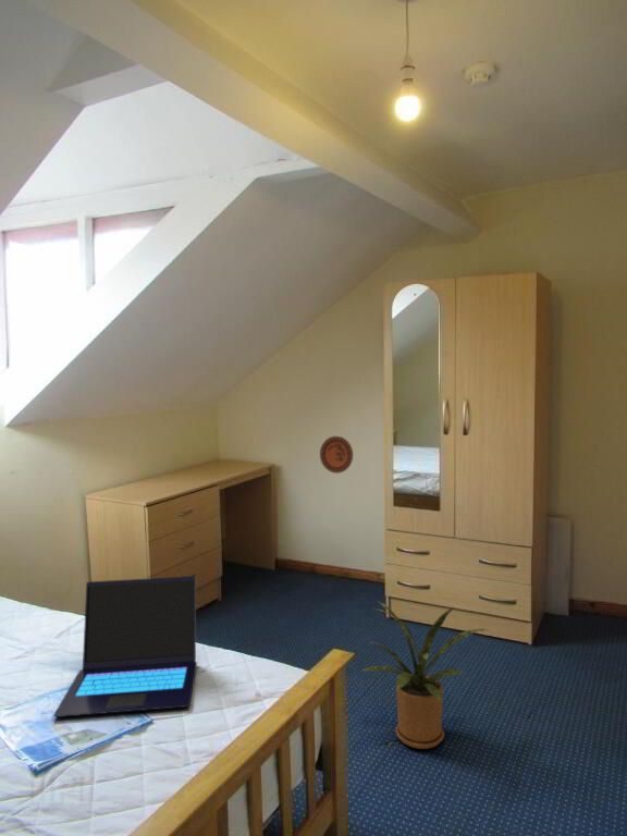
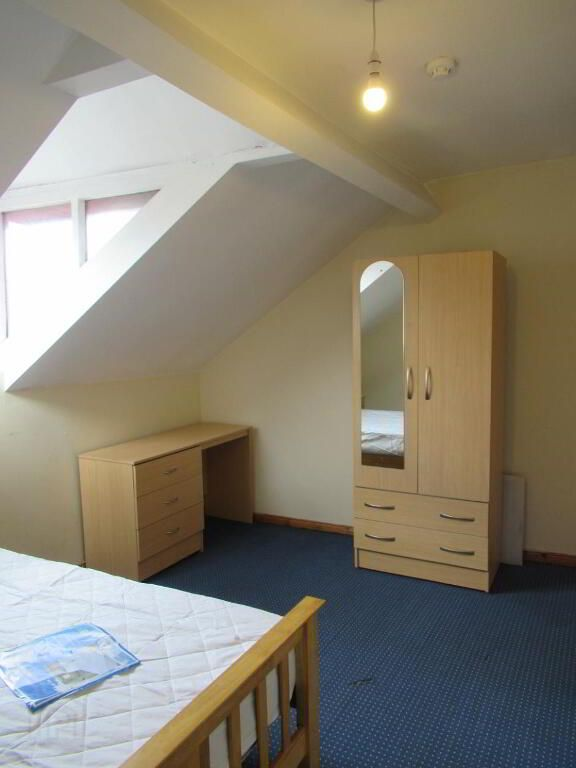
- house plant (418, 675)
- decorative plate (336, 454)
- laptop (133, 639)
